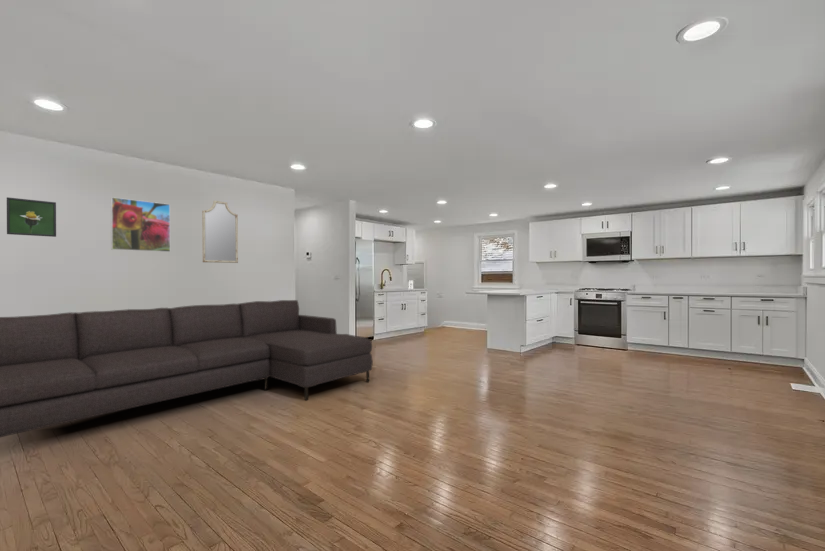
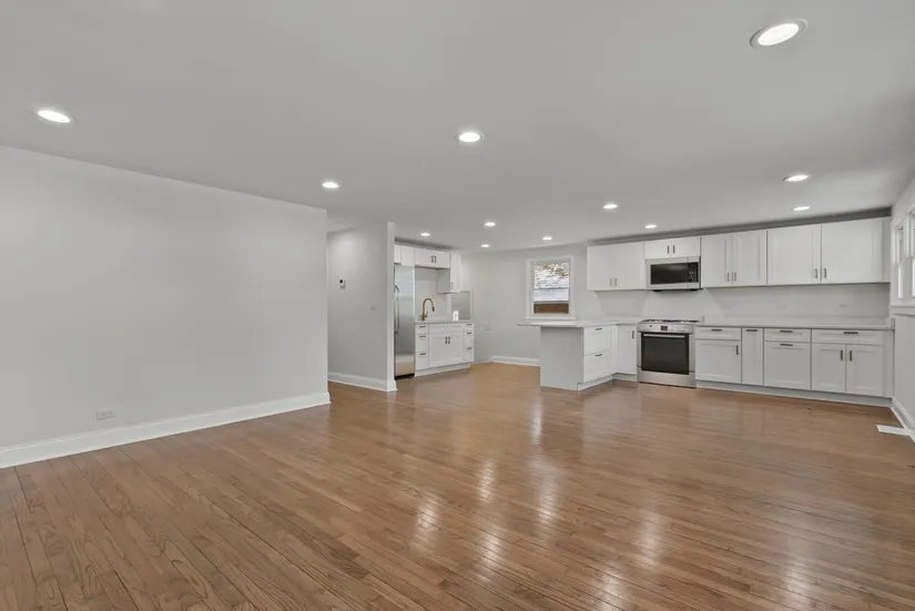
- sofa (195, 357)
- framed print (32, 217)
- home mirror (220, 232)
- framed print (141, 225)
